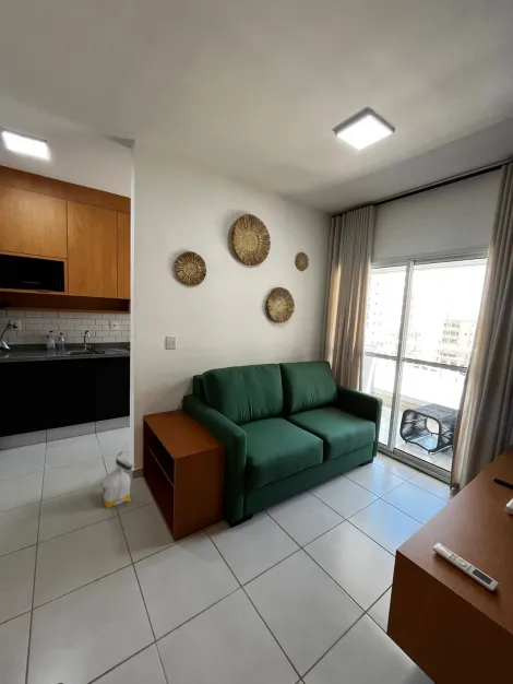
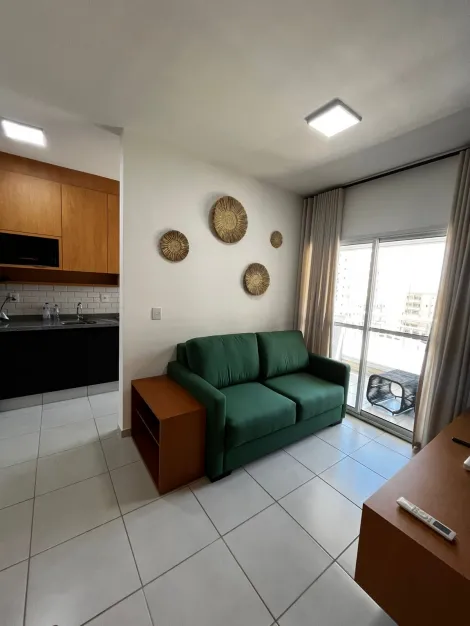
- bag (118, 475)
